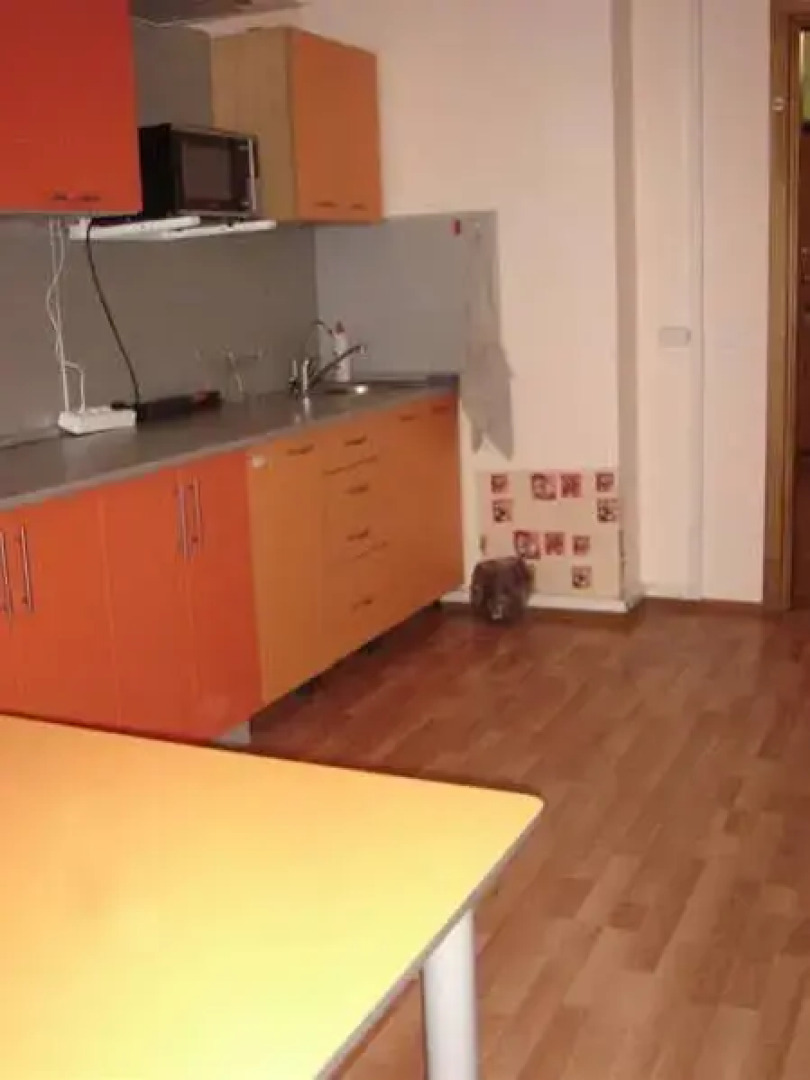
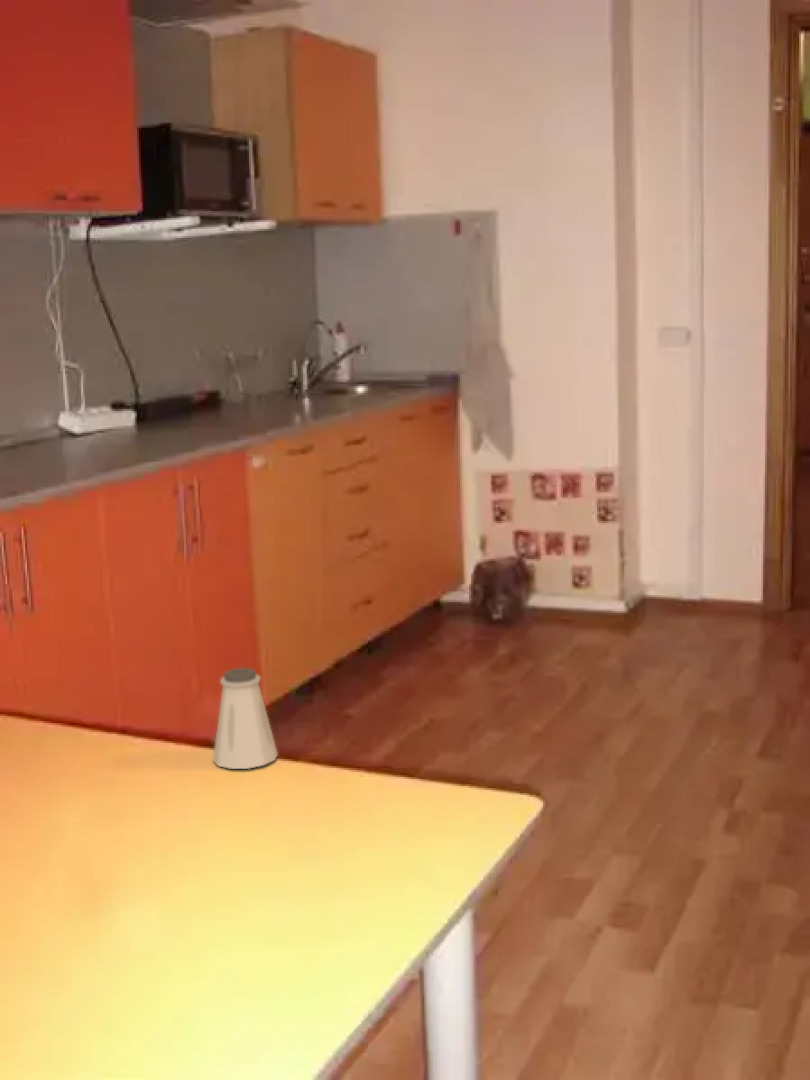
+ saltshaker (242, 715)
